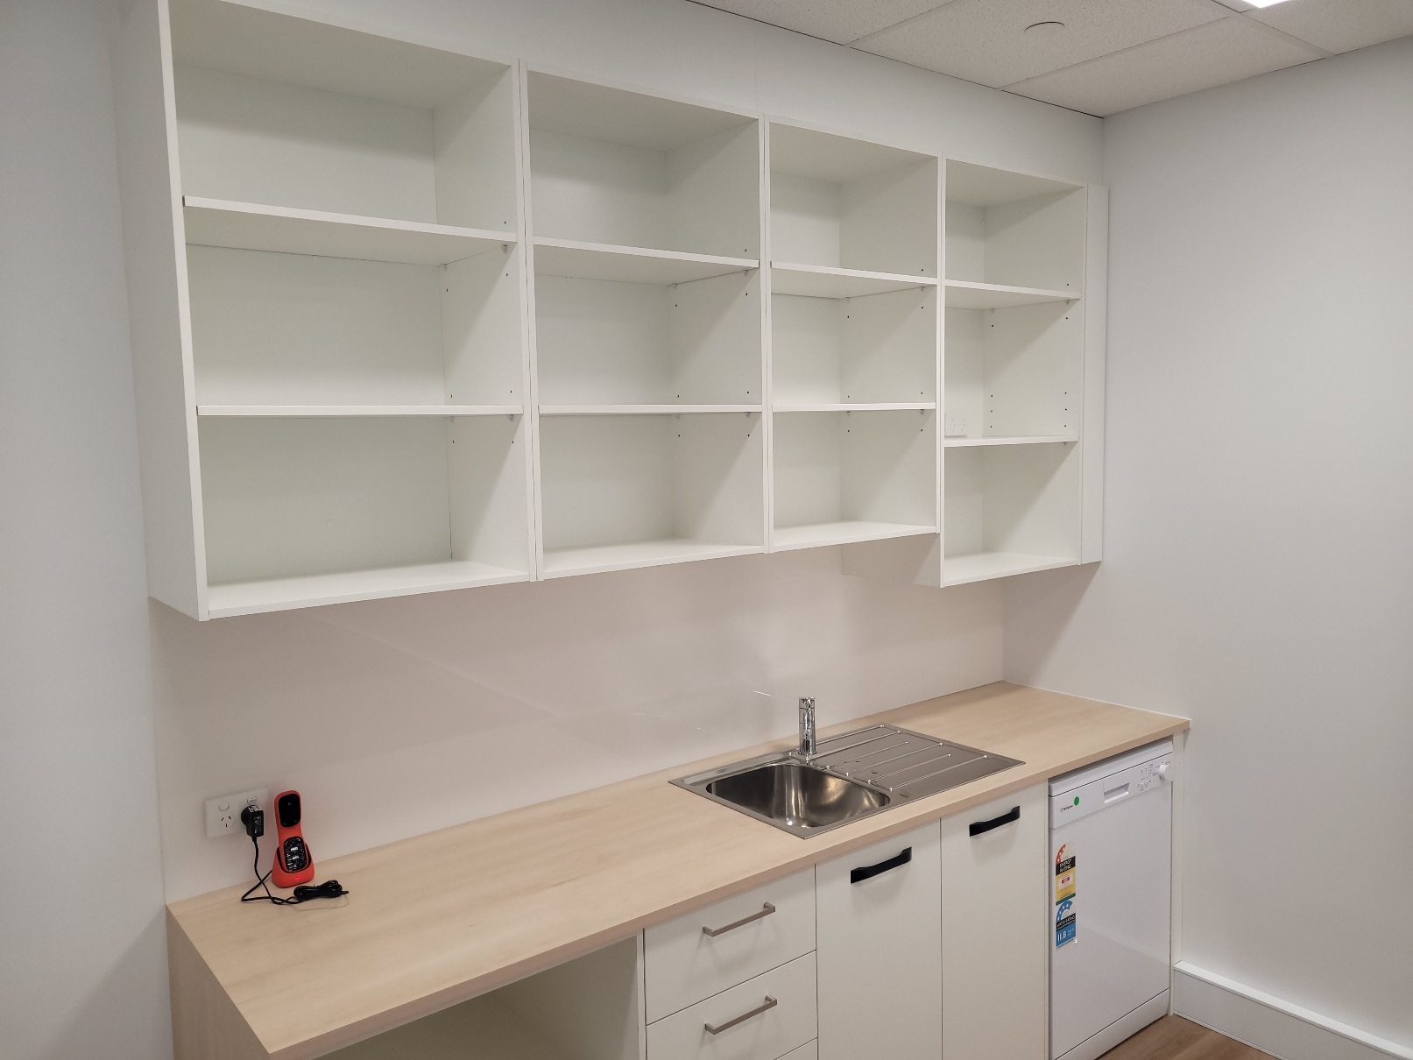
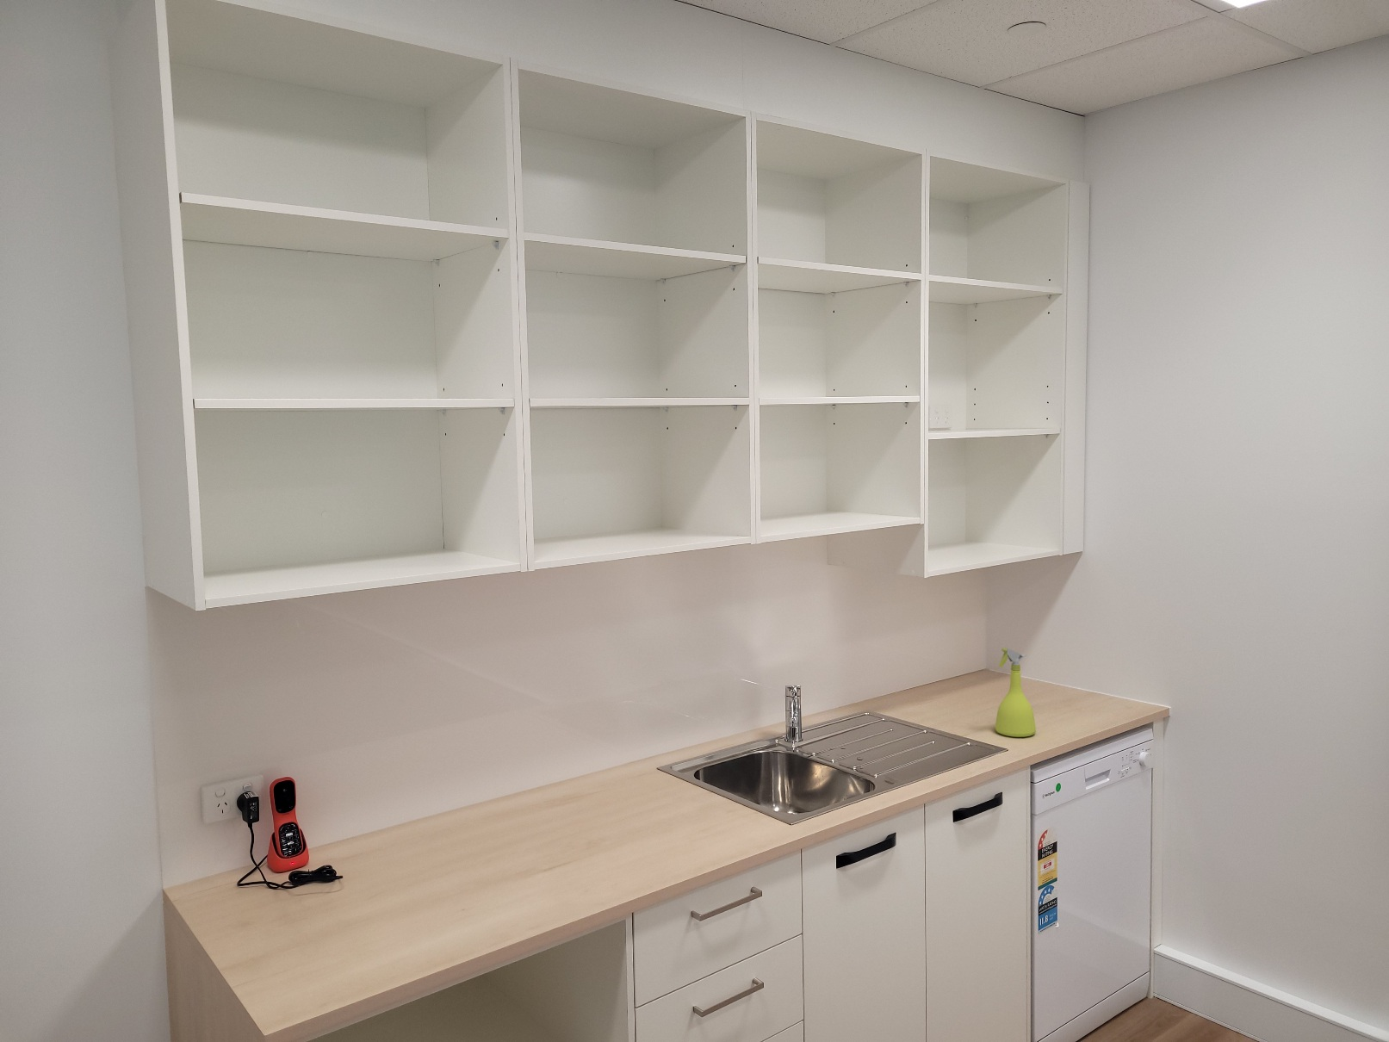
+ spray bottle (1015, 688)
